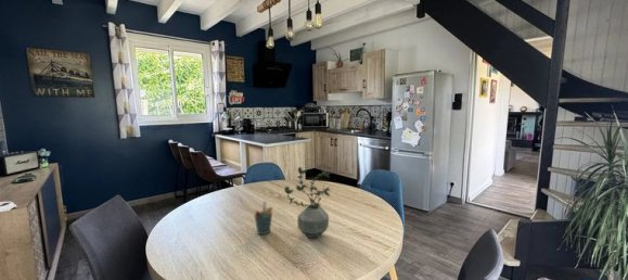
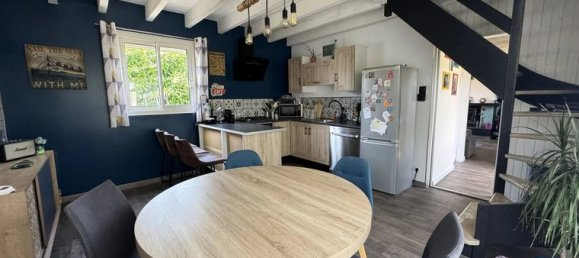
- pen holder (264, 218)
- potted plant (309, 199)
